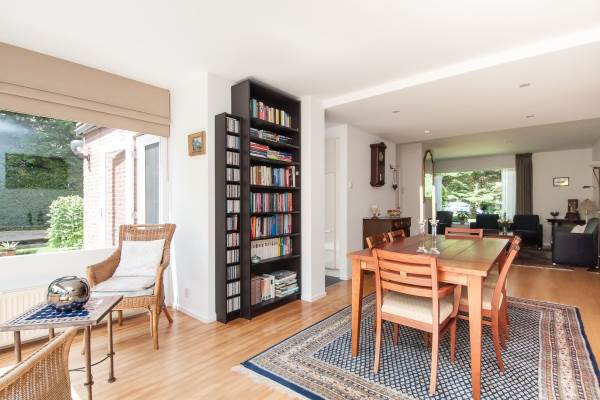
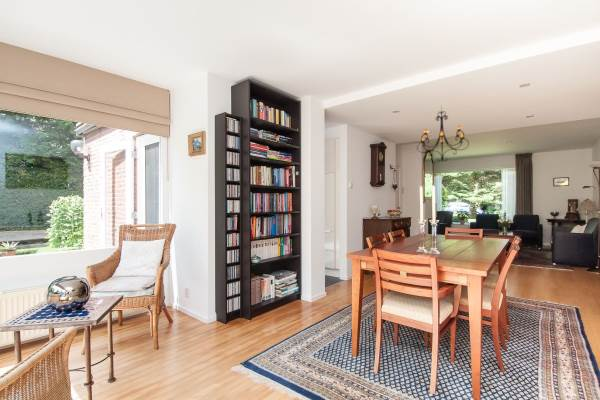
+ chandelier (441, 133)
